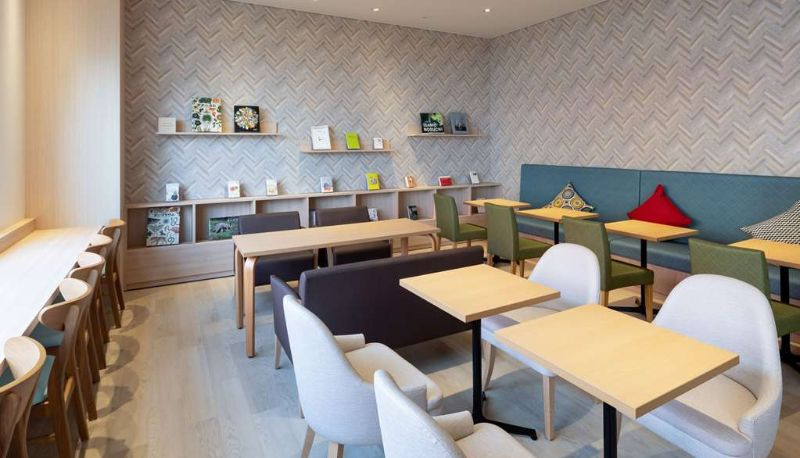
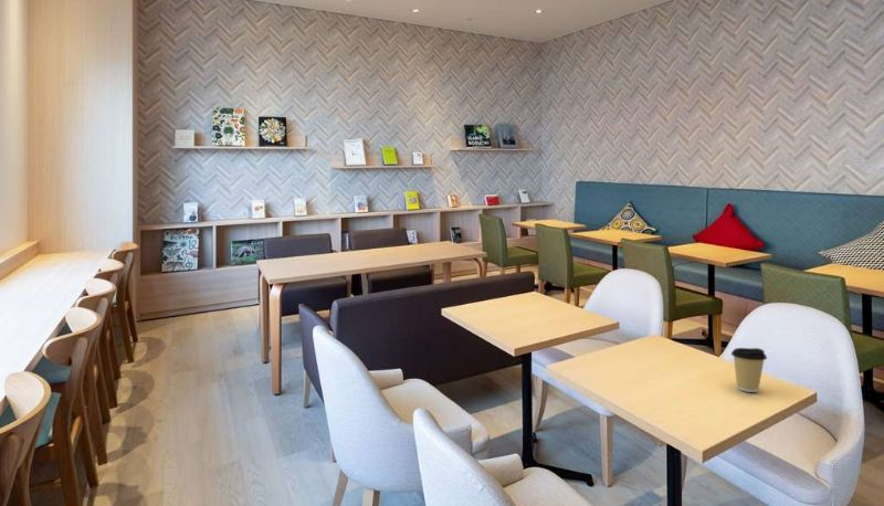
+ coffee cup (748, 369)
